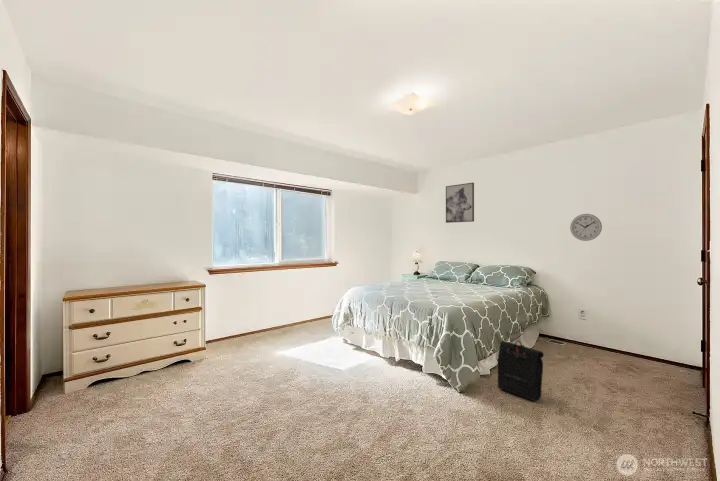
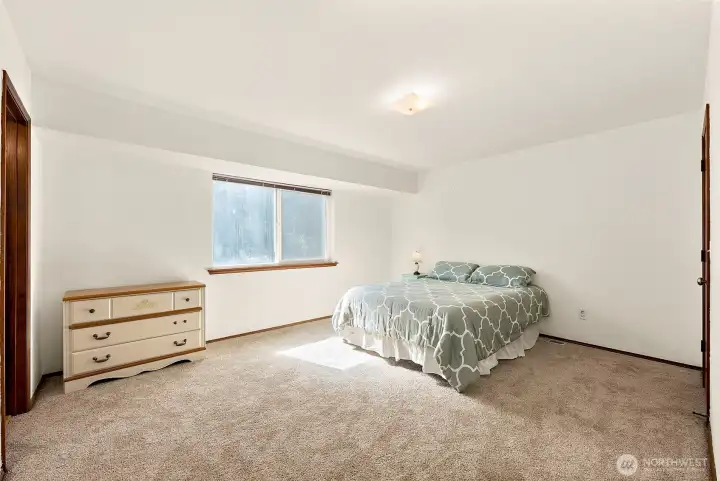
- wall clock (585, 227)
- backpack (519, 366)
- wall art (459, 203)
